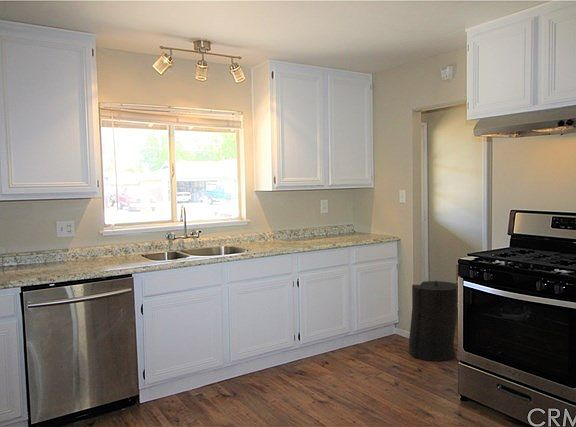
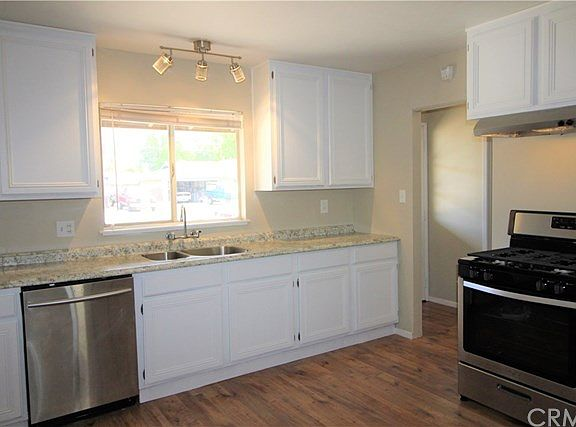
- trash can (434, 316)
